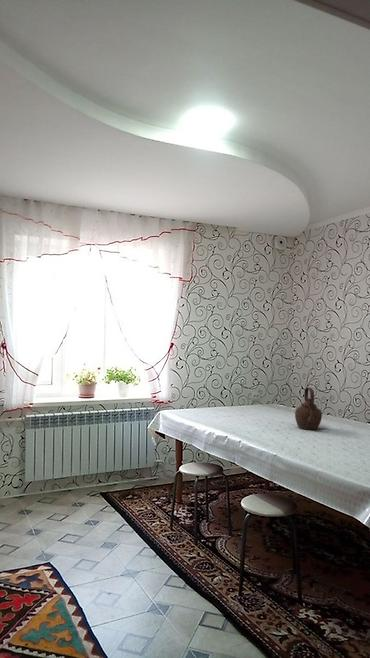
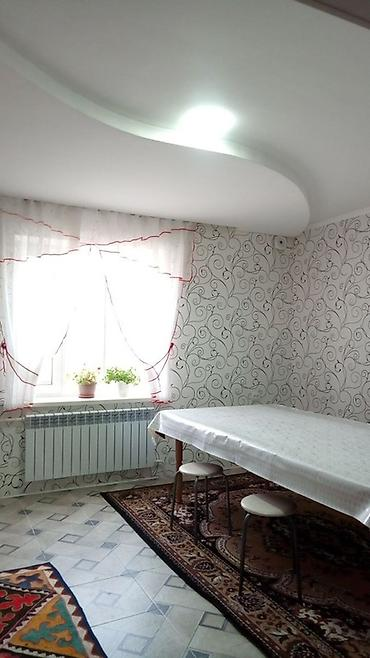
- teapot (309, 408)
